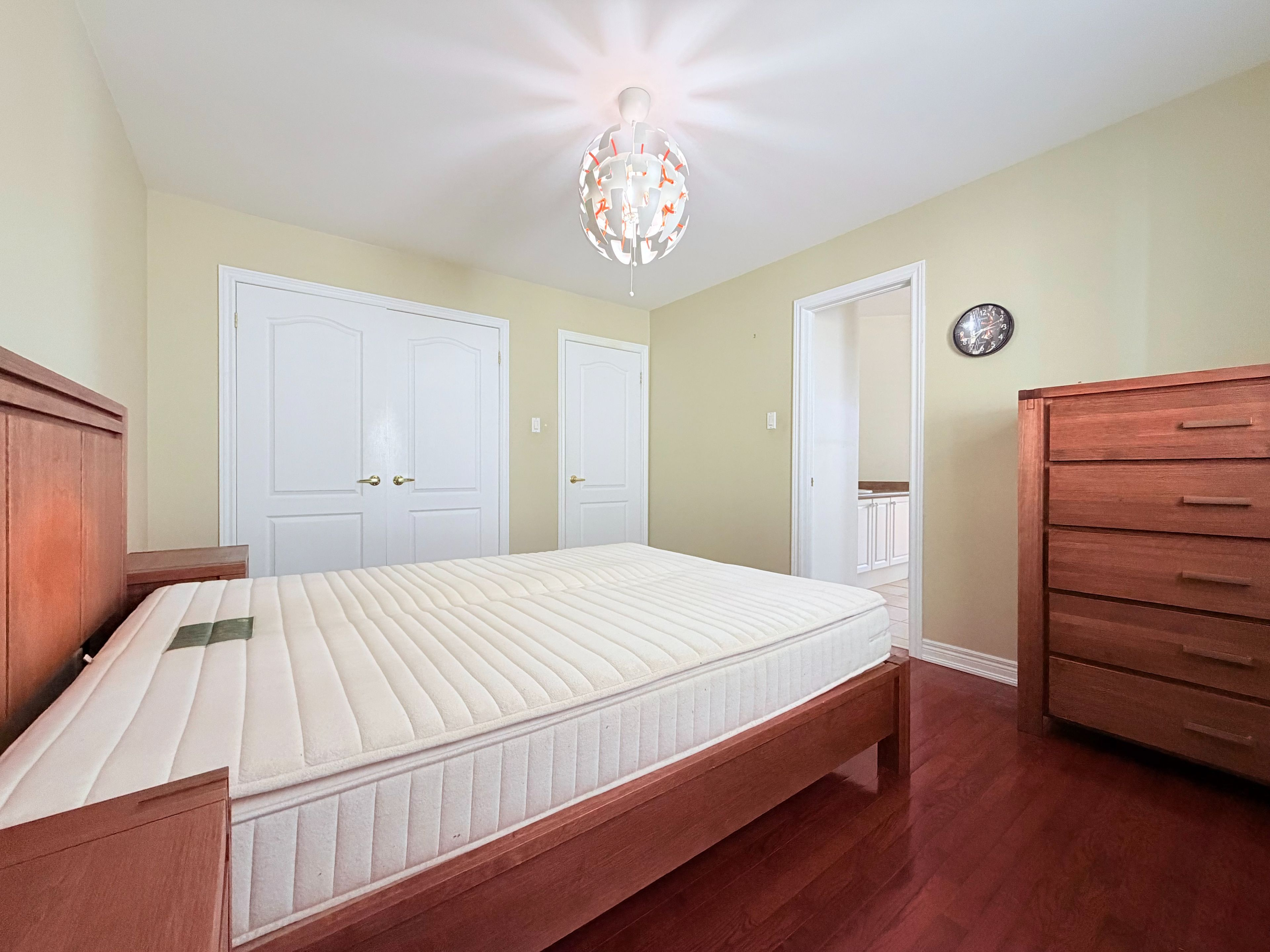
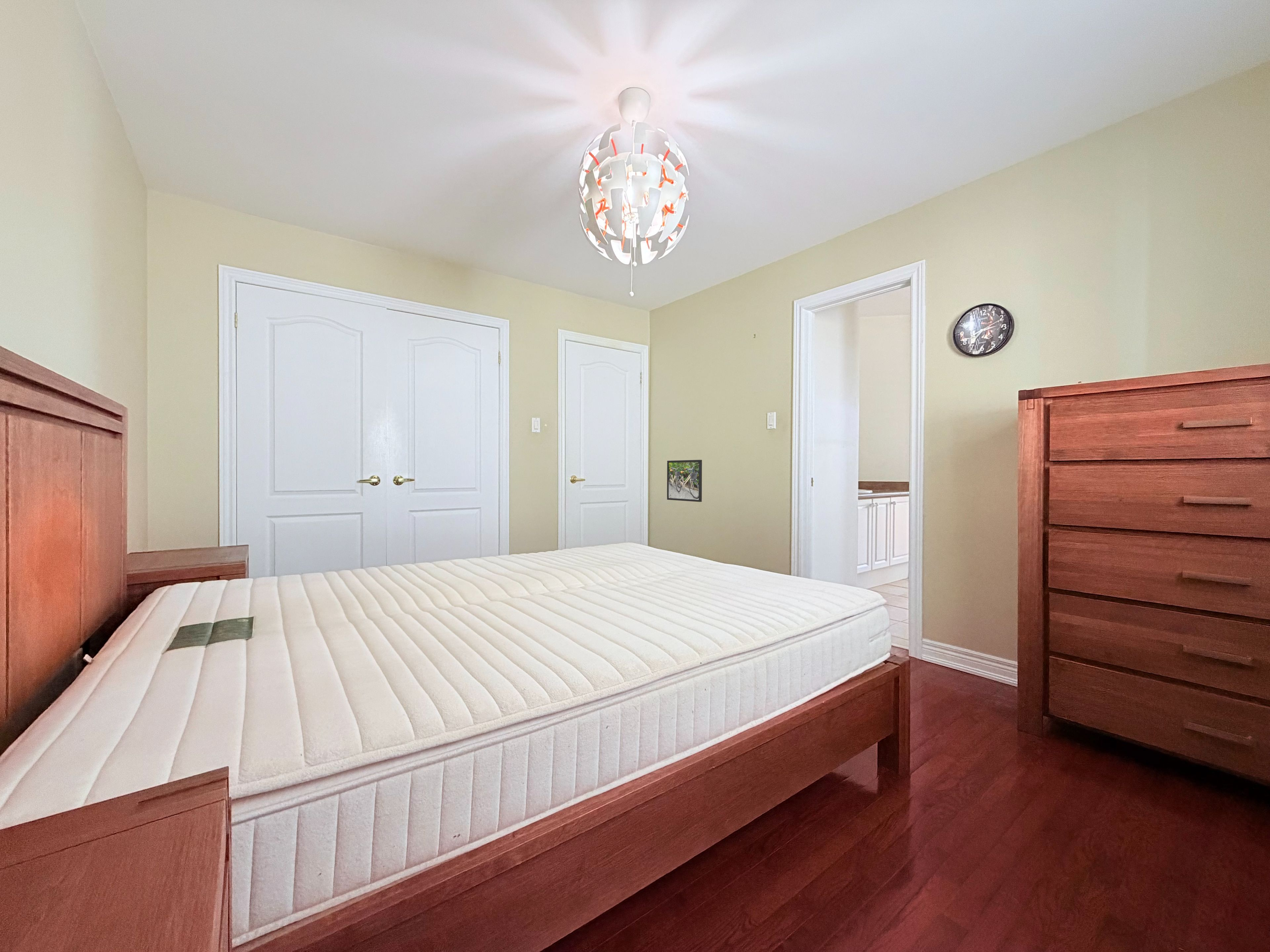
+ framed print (684, 480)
